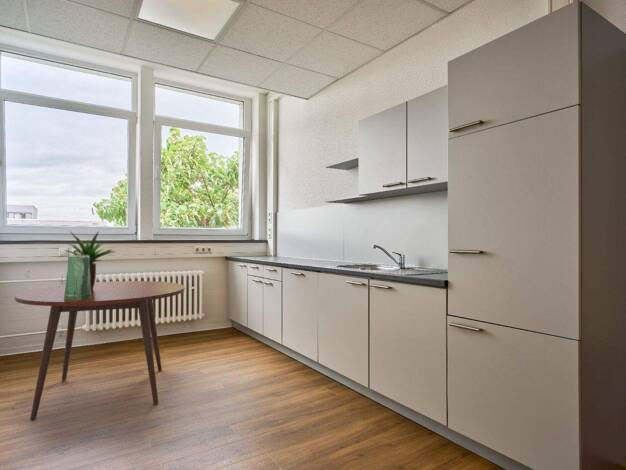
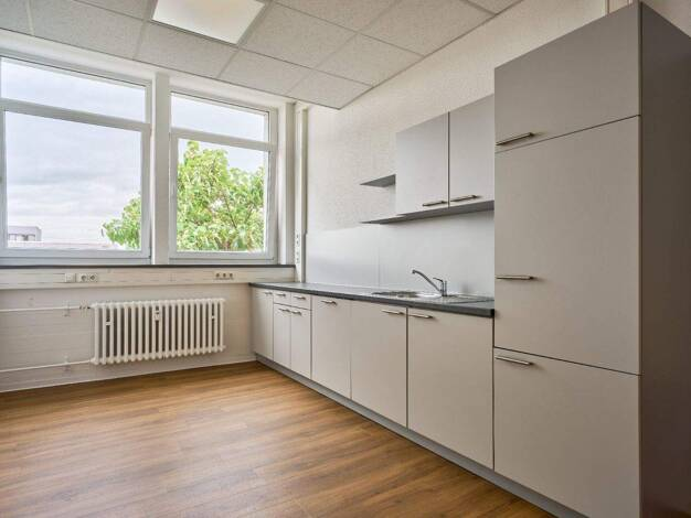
- dining table (106, 309)
- potted plant (91, 260)
- vase (78, 276)
